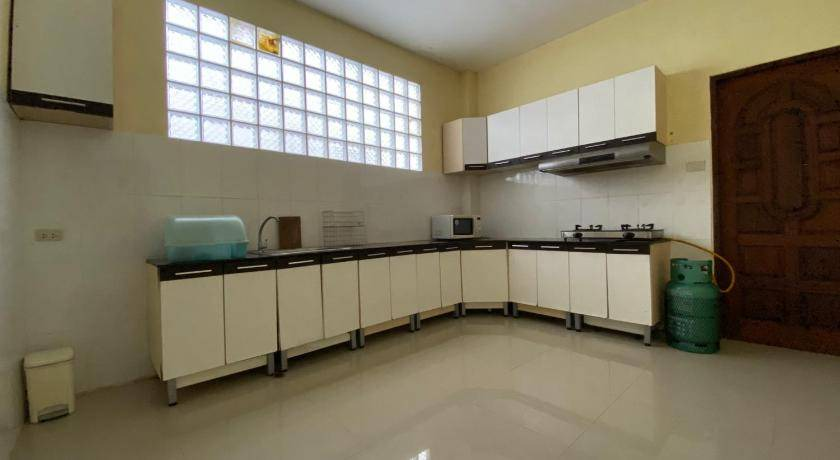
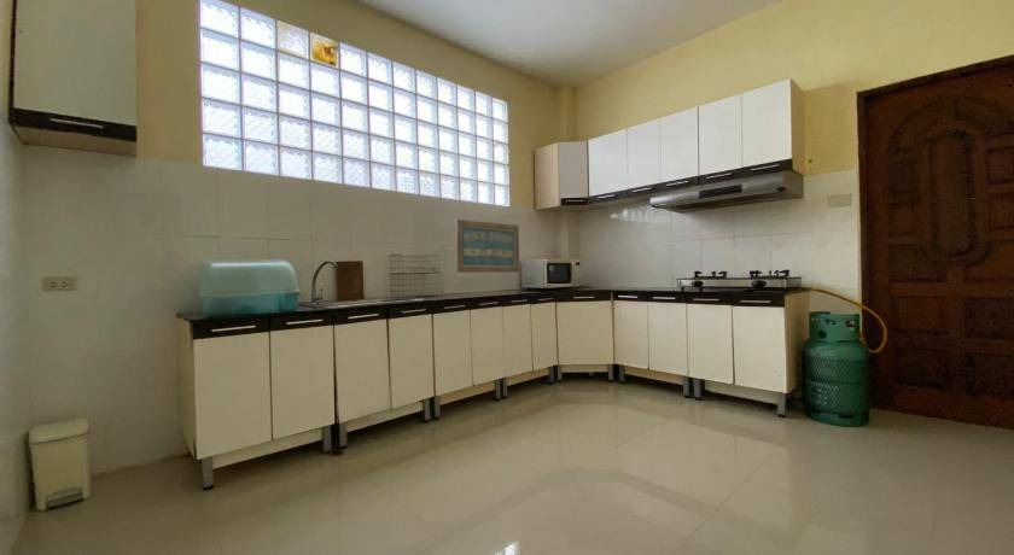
+ wall art (489, 247)
